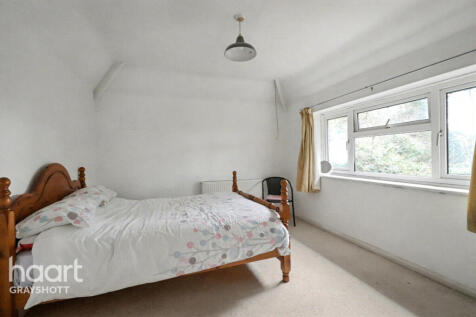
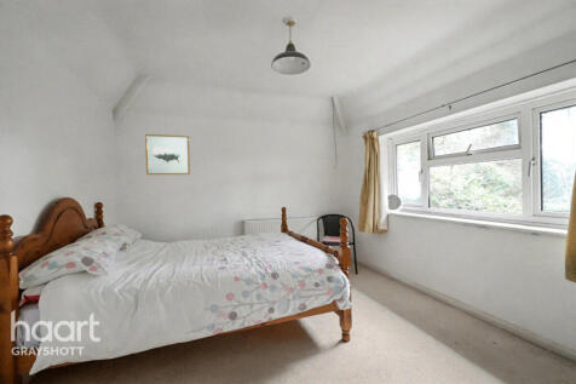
+ wall art (168, 155)
